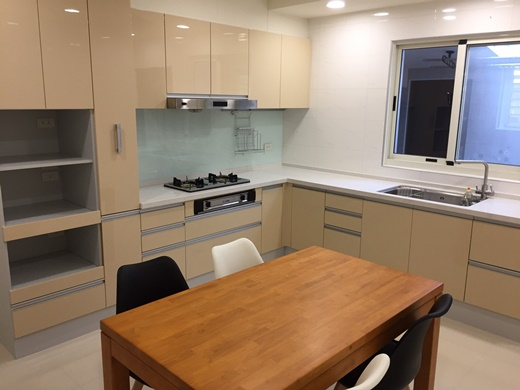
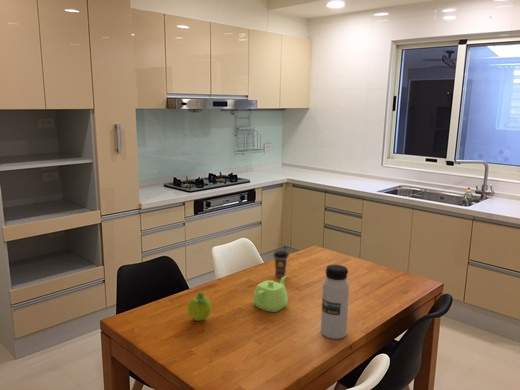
+ teapot (271, 292)
+ coffee cup (280, 263)
+ water bottle (335, 300)
+ fruit (199, 307)
